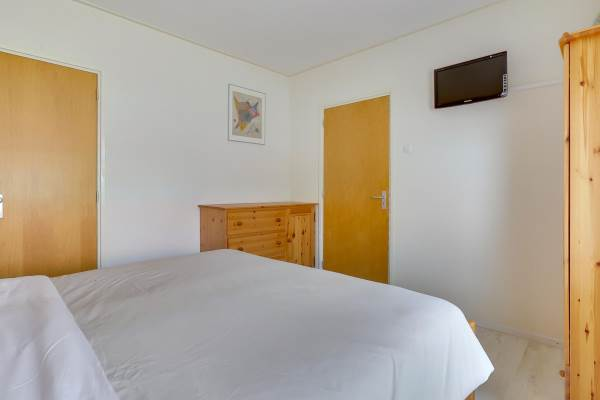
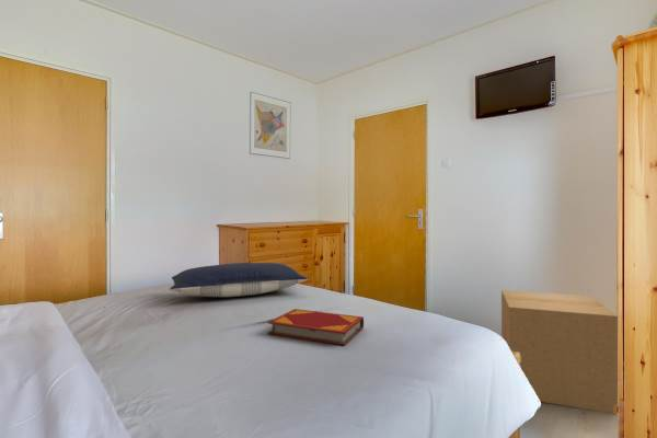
+ cardboard box (551, 343)
+ pillow (239, 278)
+ hardback book (316, 324)
